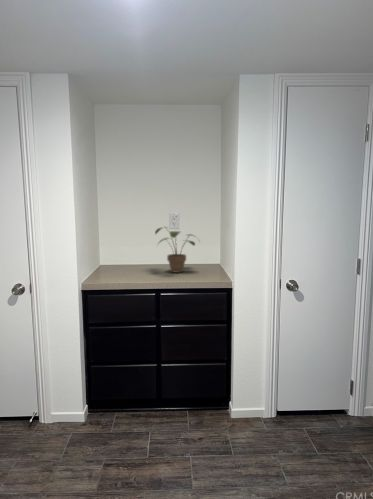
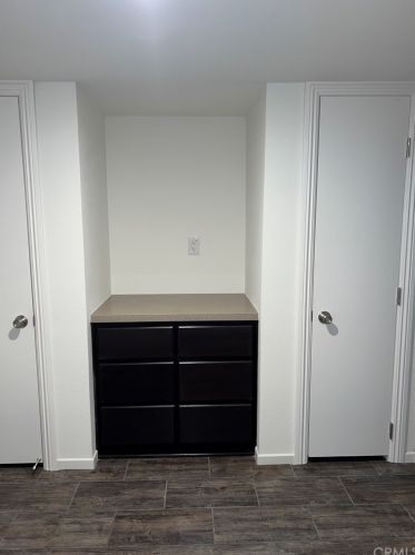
- potted plant (176, 249)
